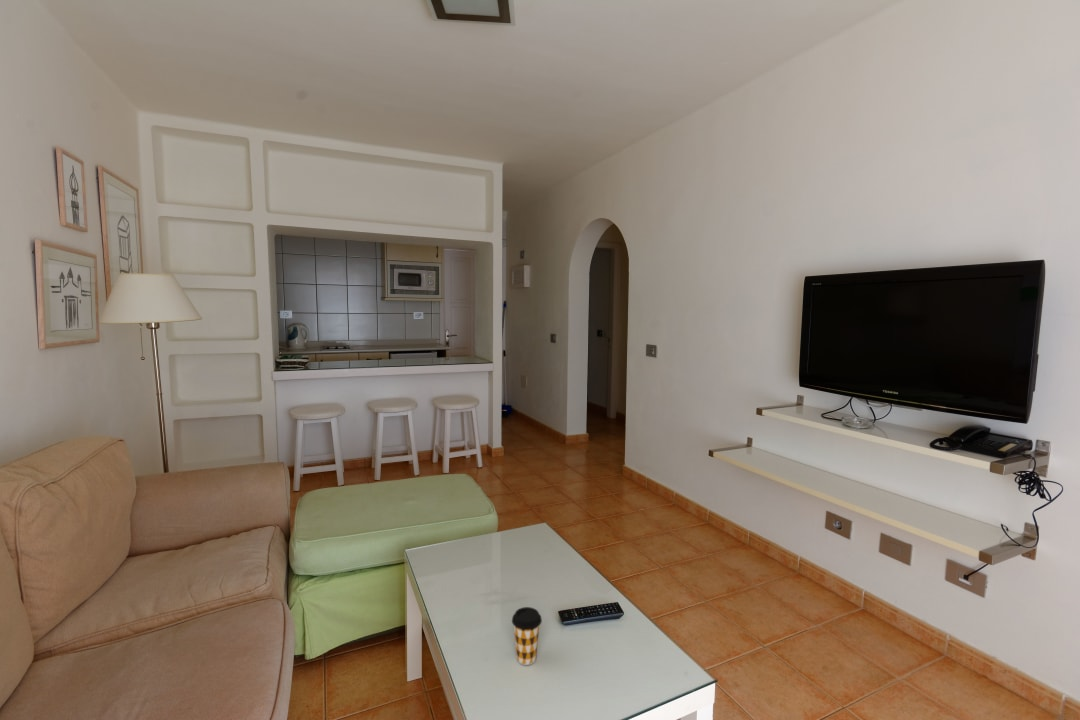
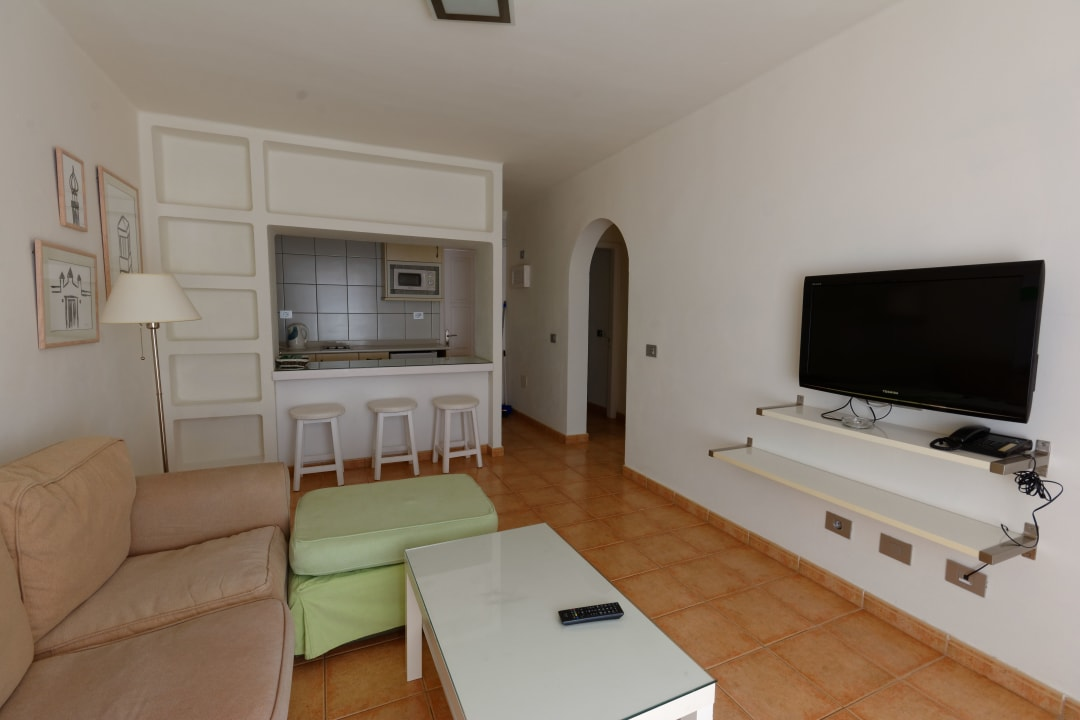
- coffee cup (526, 636)
